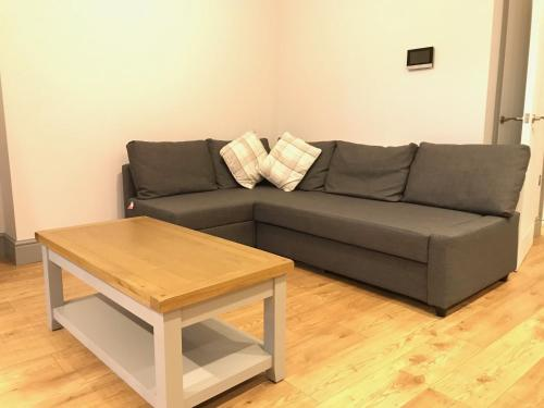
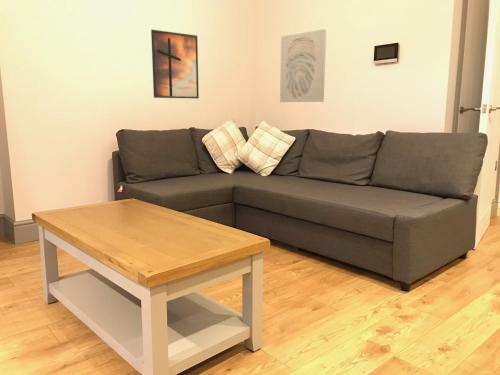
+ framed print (176, 65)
+ wall art (301, 68)
